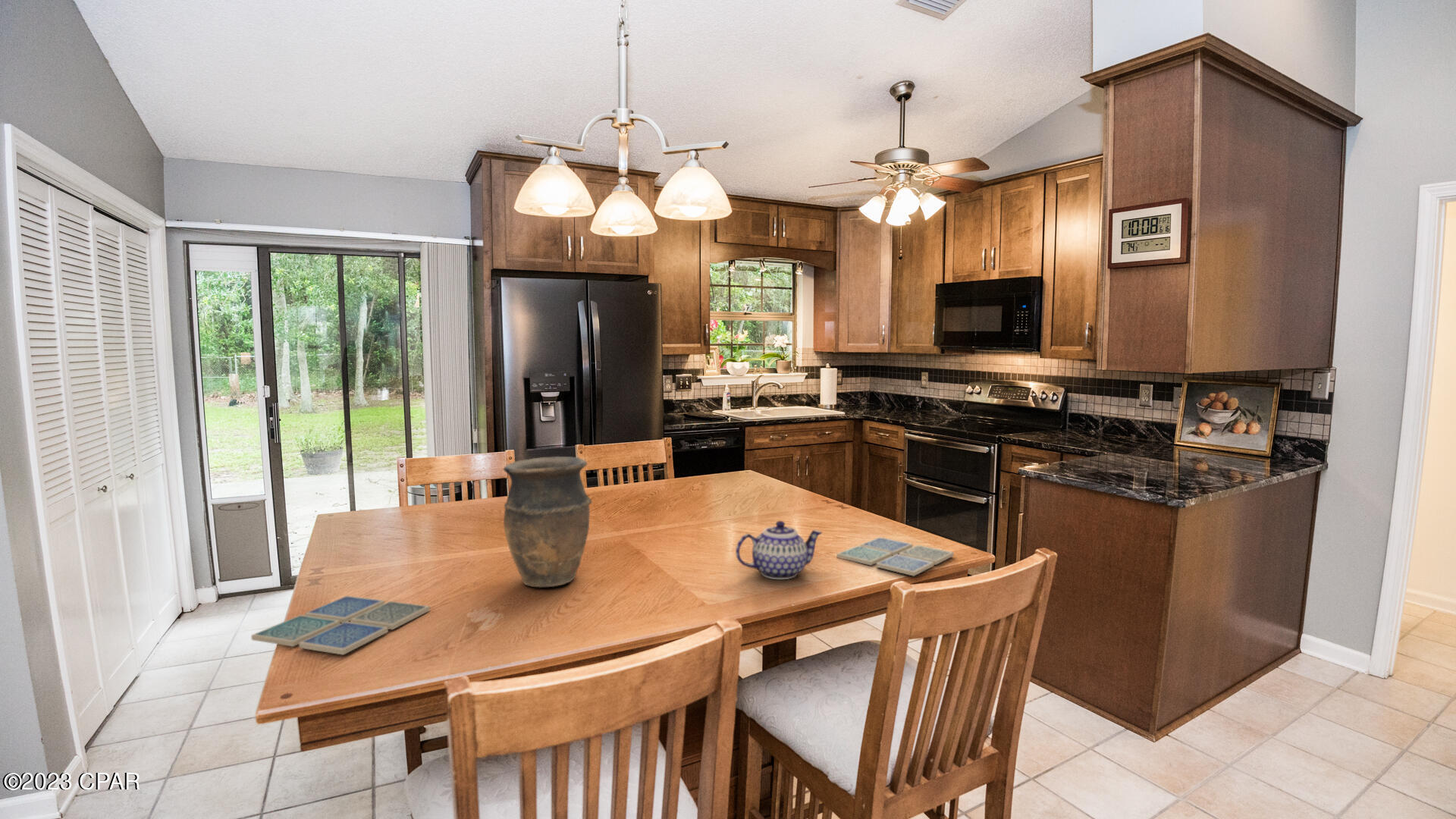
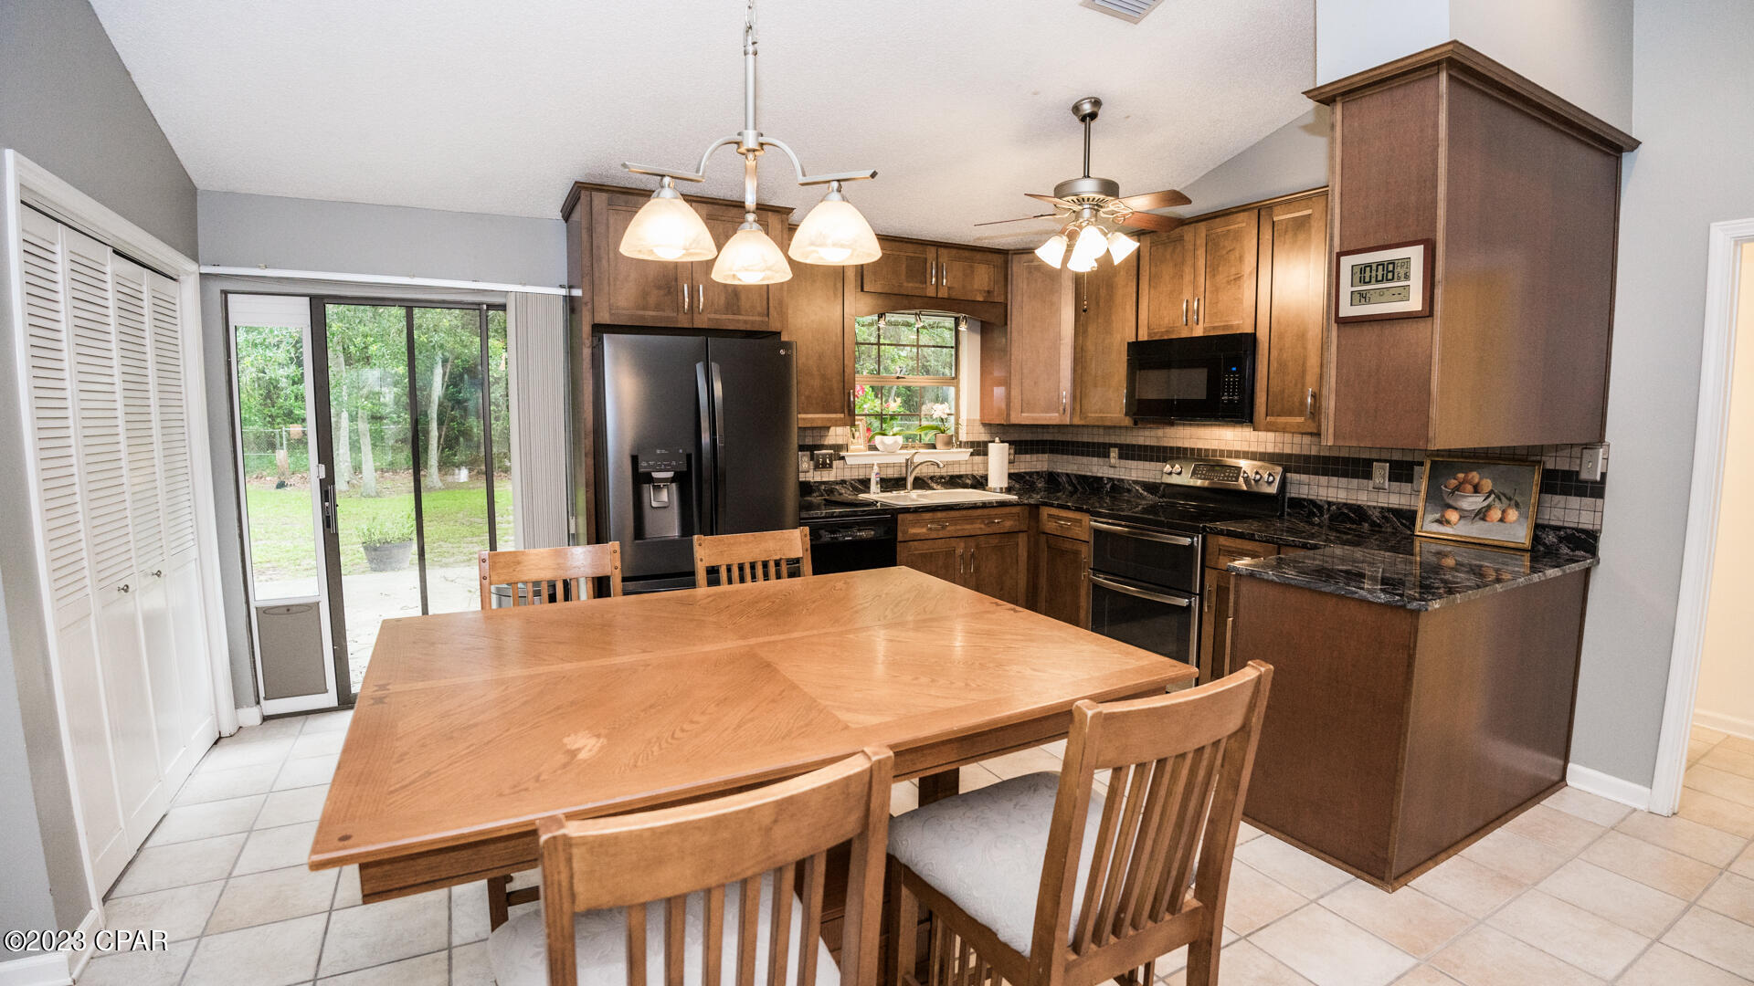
- drink coaster (895, 554)
- vase (548, 522)
- drink coaster (345, 622)
- teapot (780, 547)
